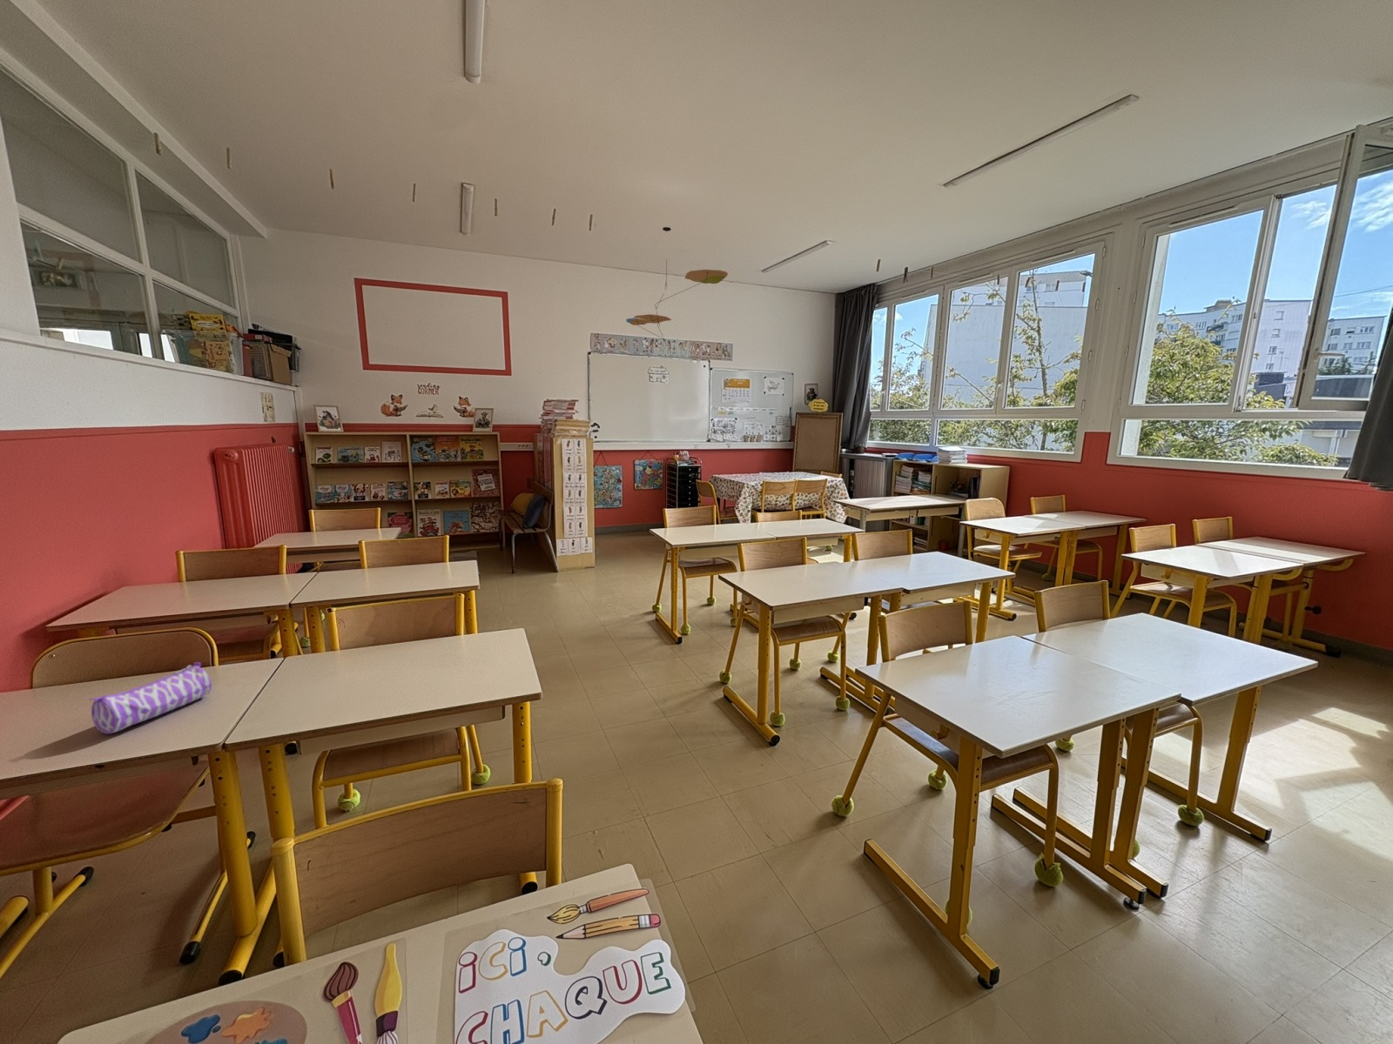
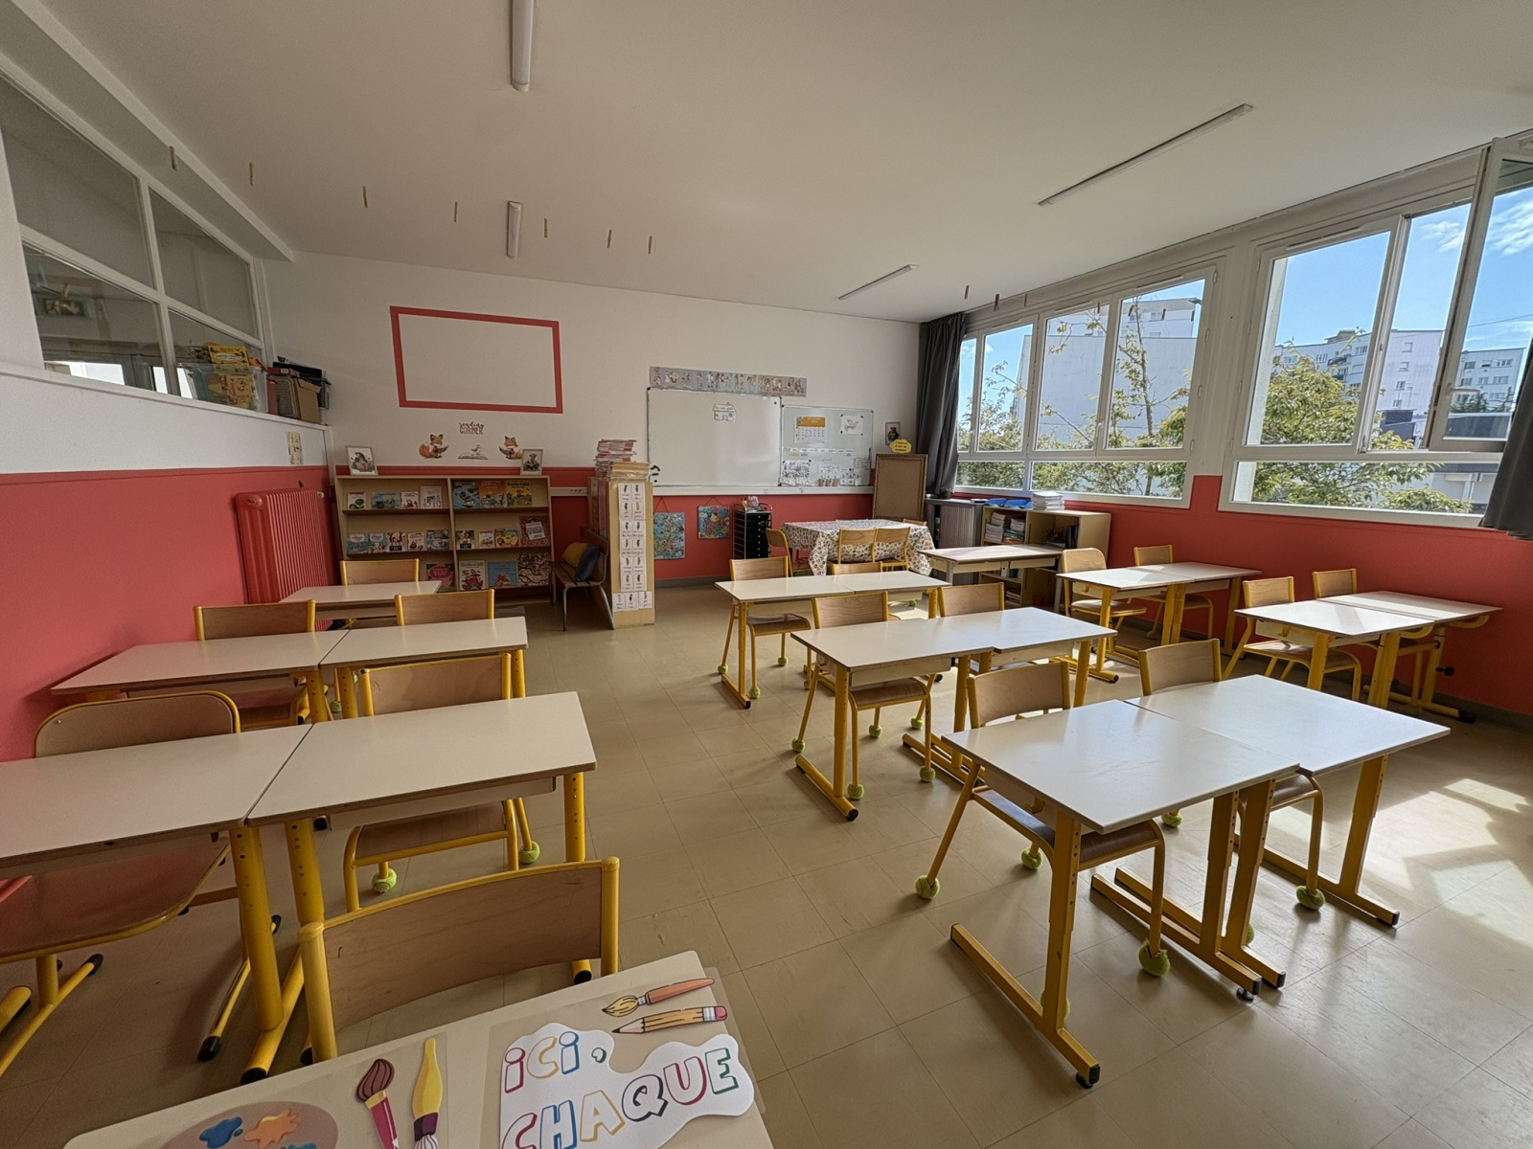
- pencil case (156, 696)
- ceiling mobile (677, 293)
